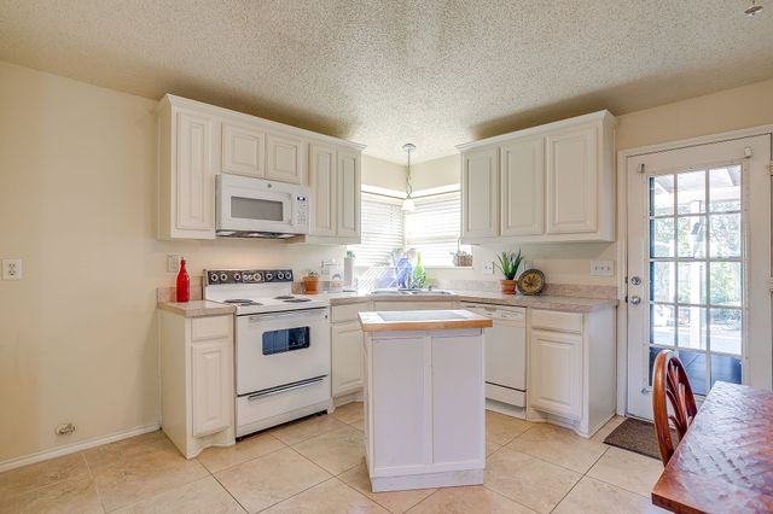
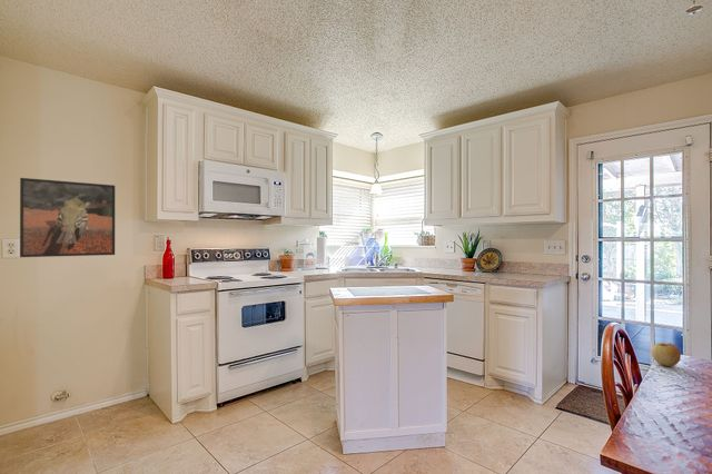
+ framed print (70, 218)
+ apple (665, 353)
